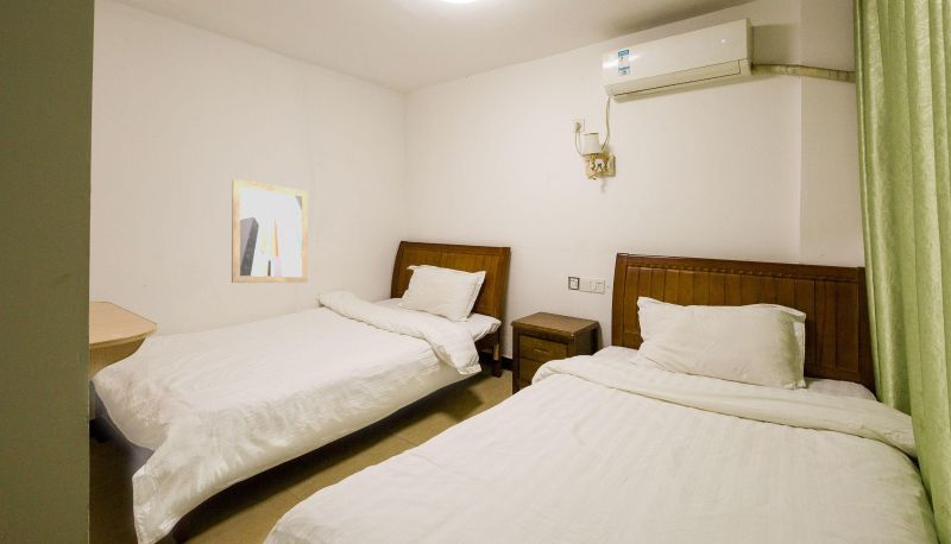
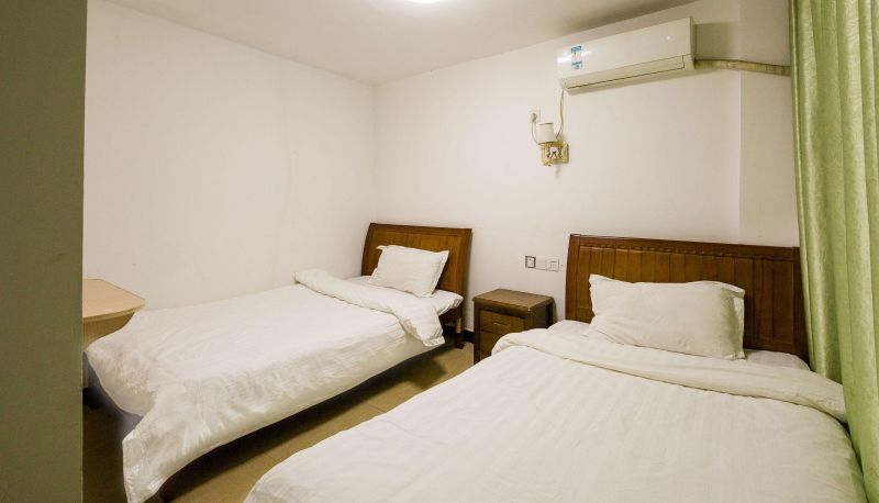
- wall art (272, 234)
